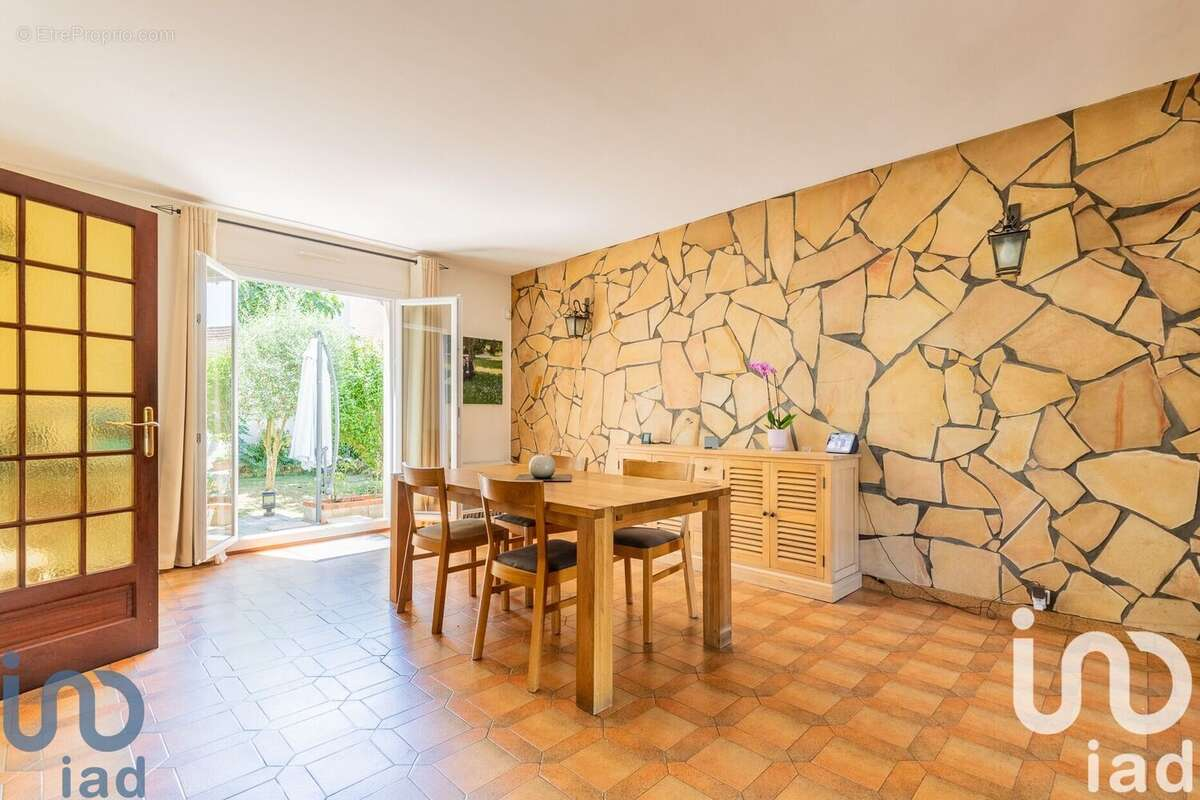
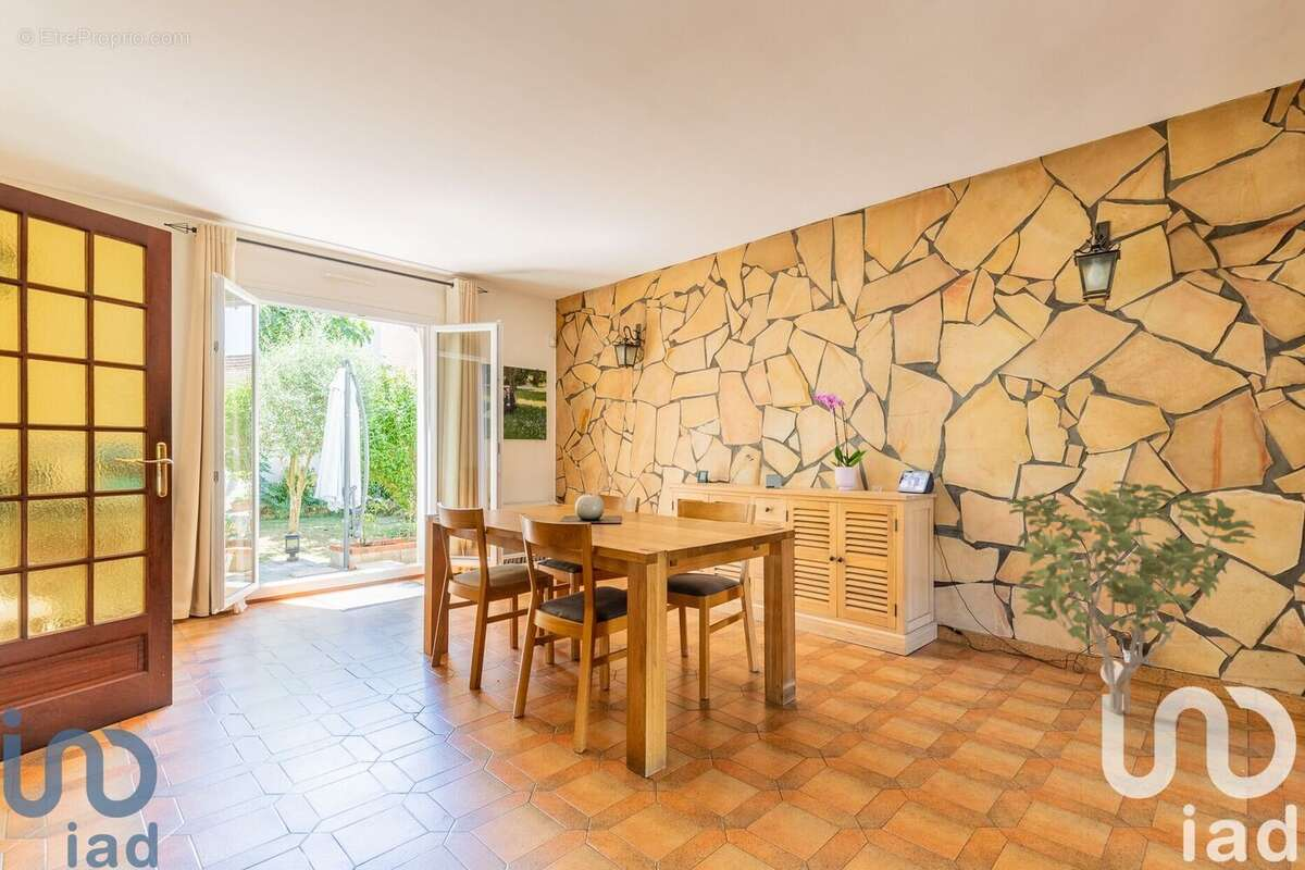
+ shrub (1121, 596)
